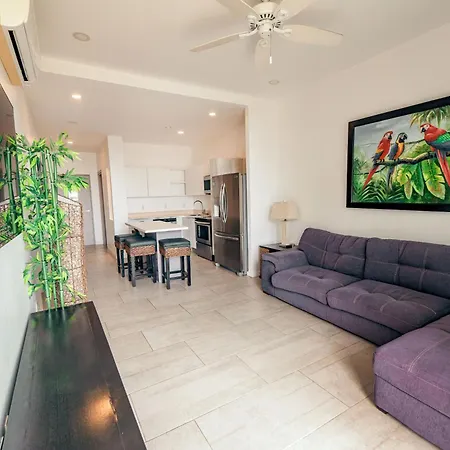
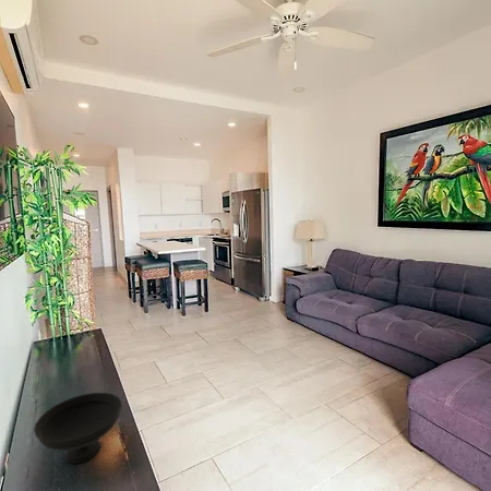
+ bowl (82, 432)
